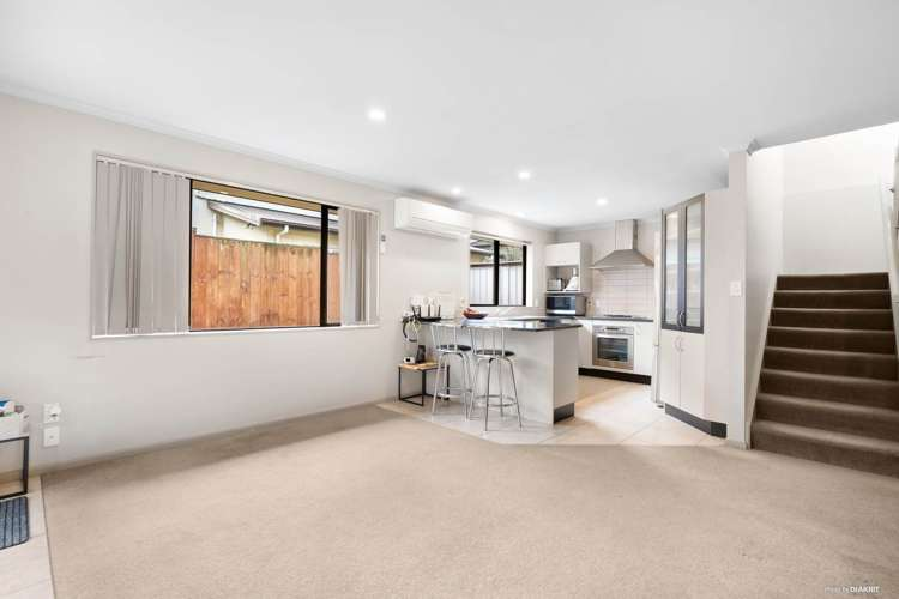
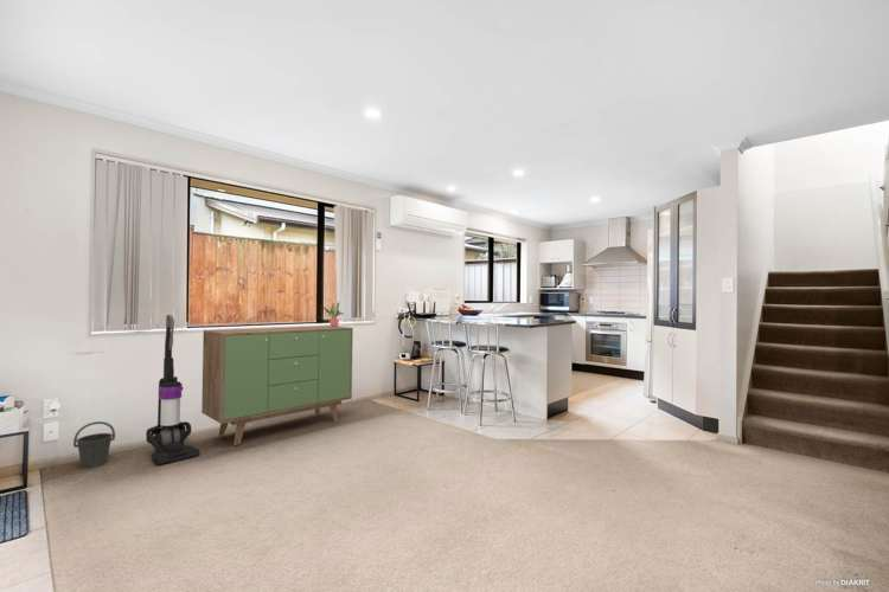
+ sideboard (283, 378)
+ vacuum cleaner (172, 384)
+ bucket (94, 443)
+ potted plant (334, 314)
